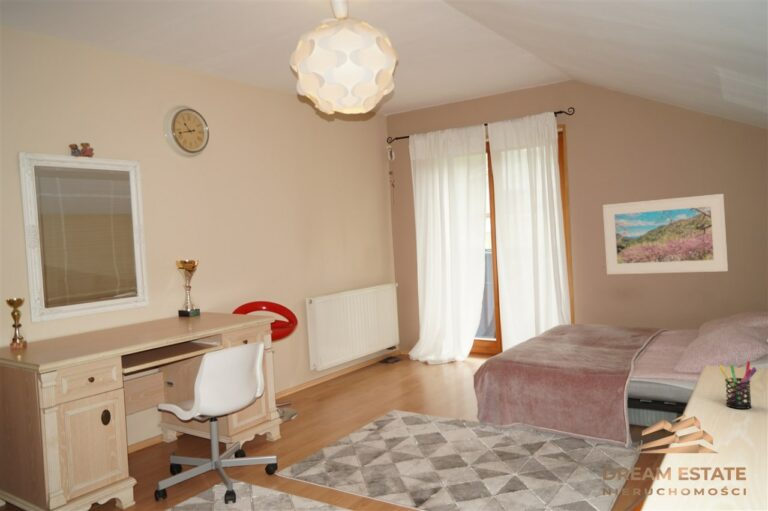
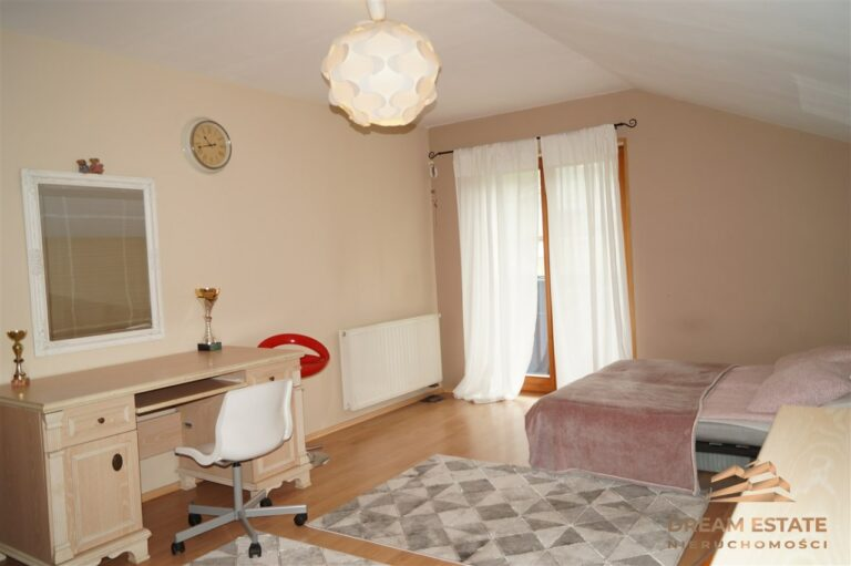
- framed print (662, 236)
- pen holder (738, 383)
